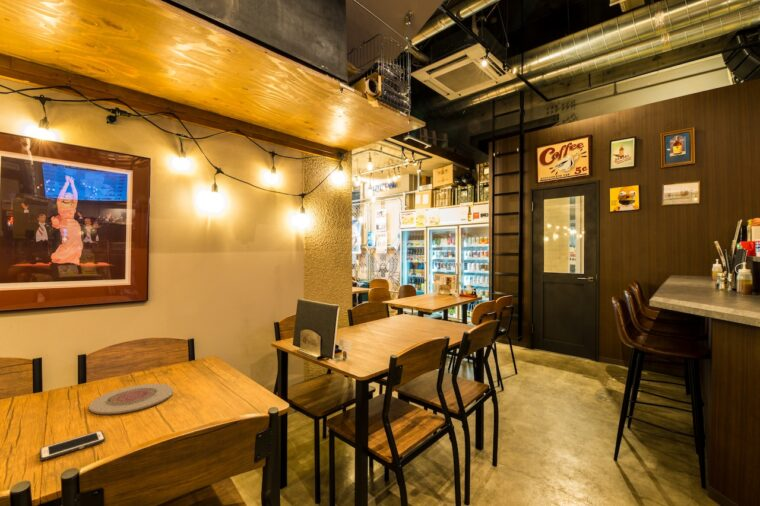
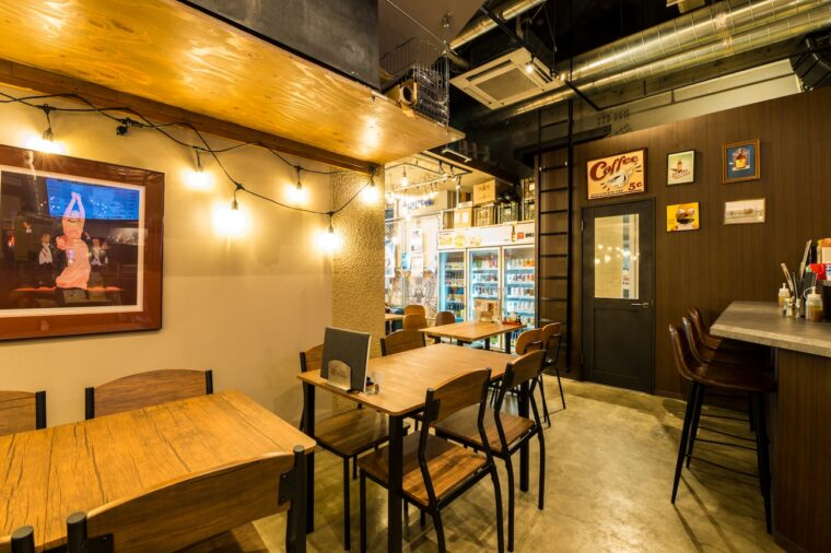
- plate (133, 397)
- cell phone (73, 444)
